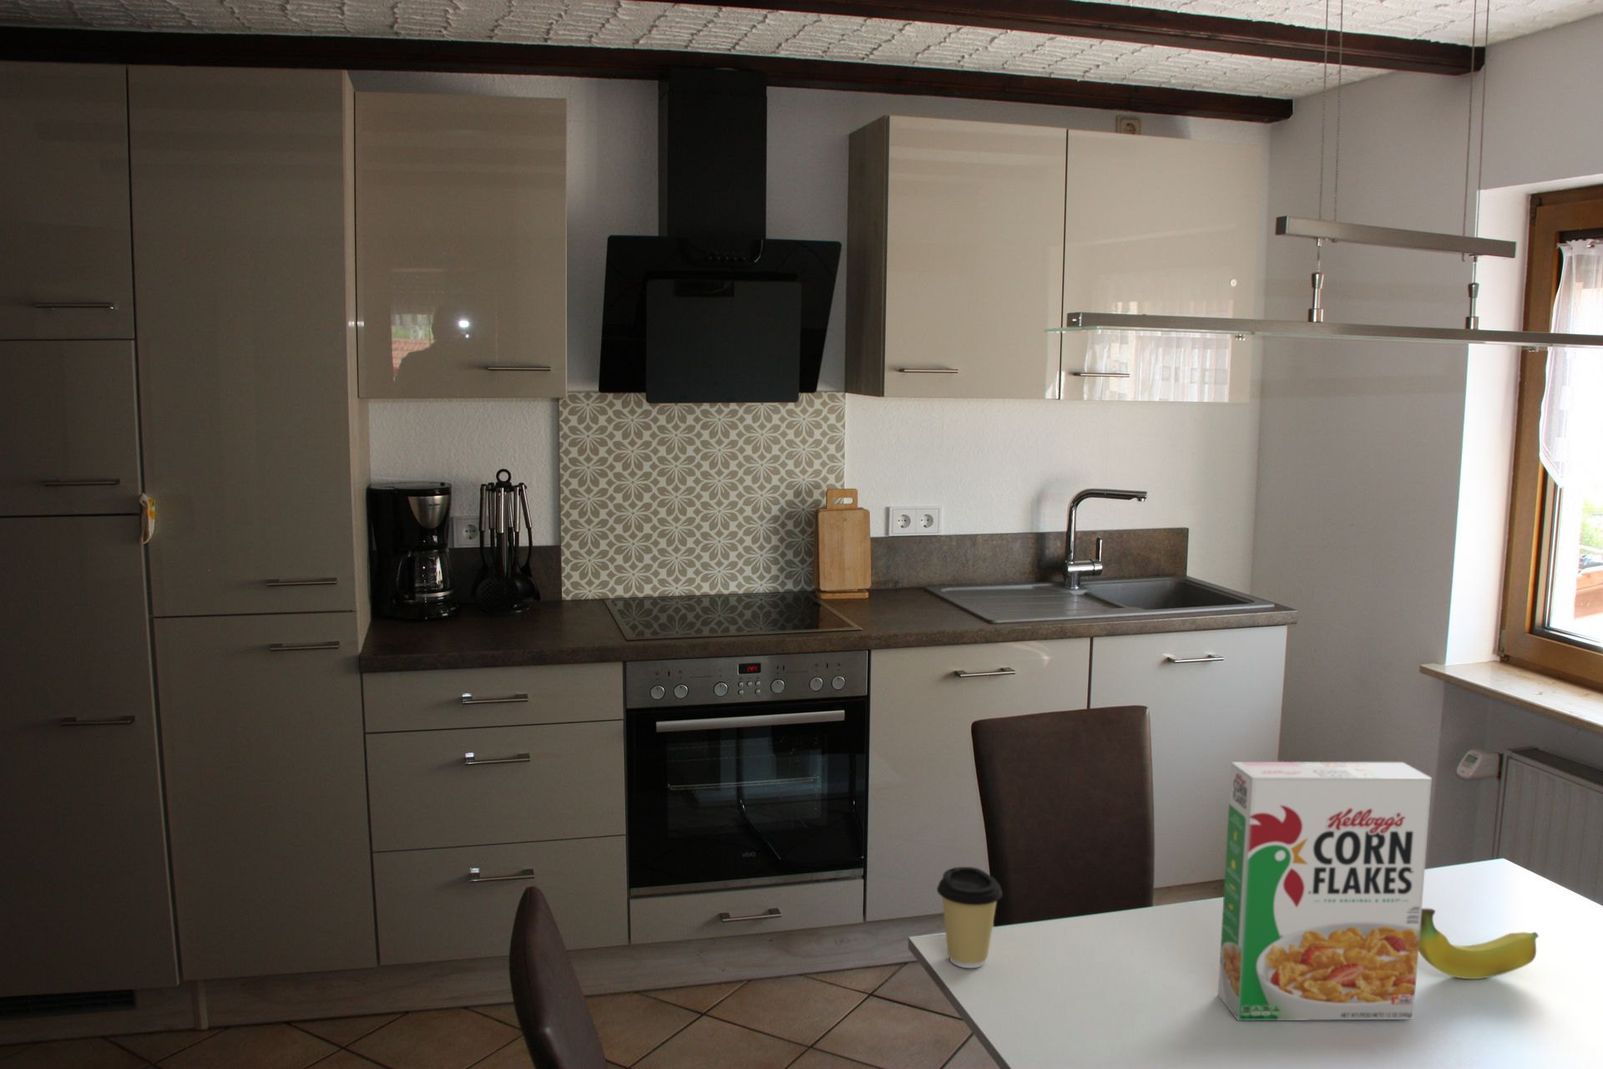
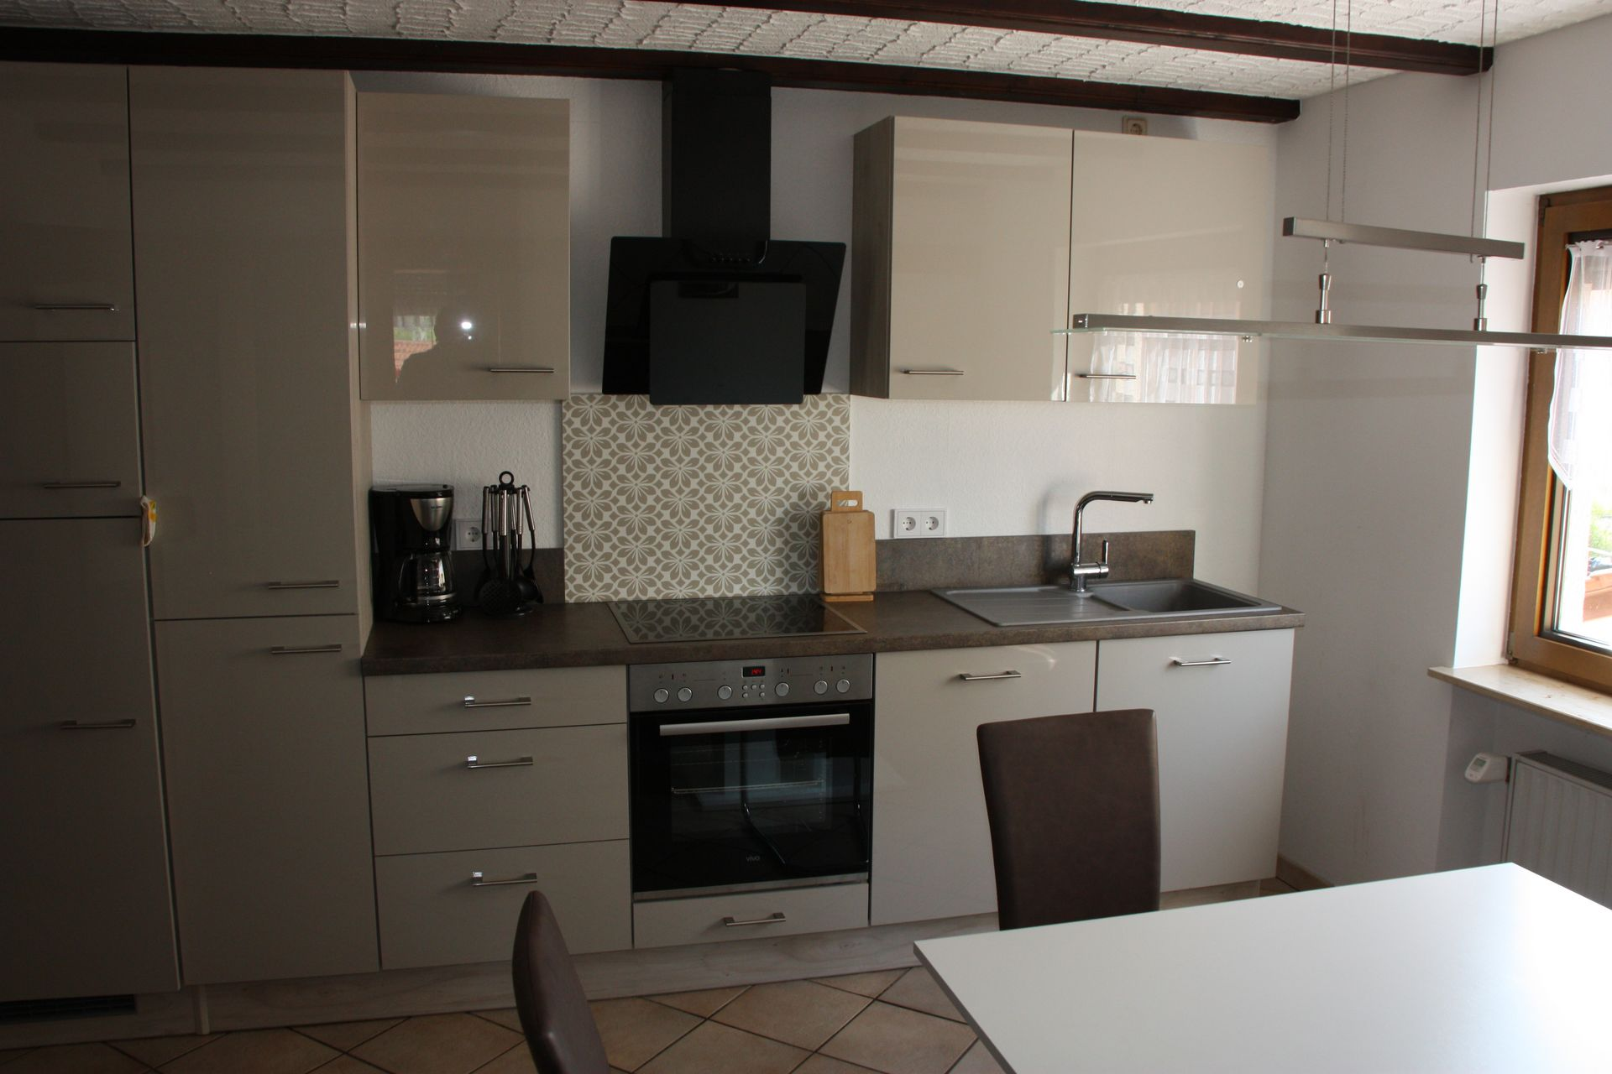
- coffee cup (968, 919)
- cereal box (1322, 890)
- fruit (1474, 945)
